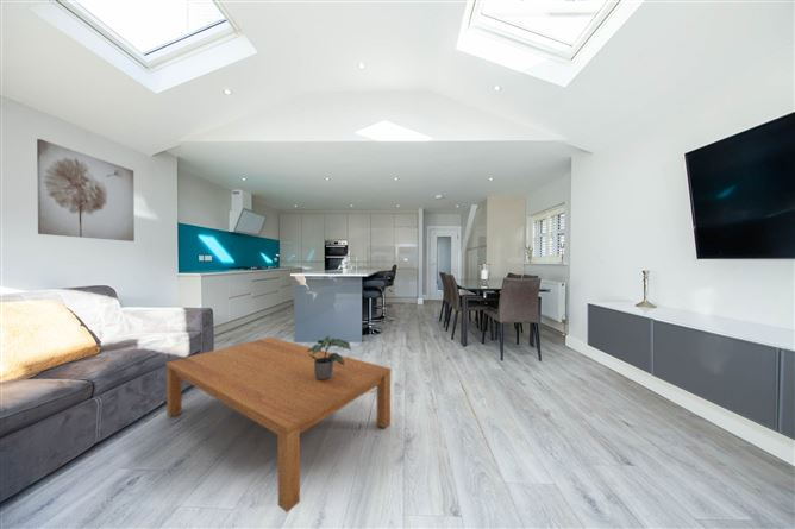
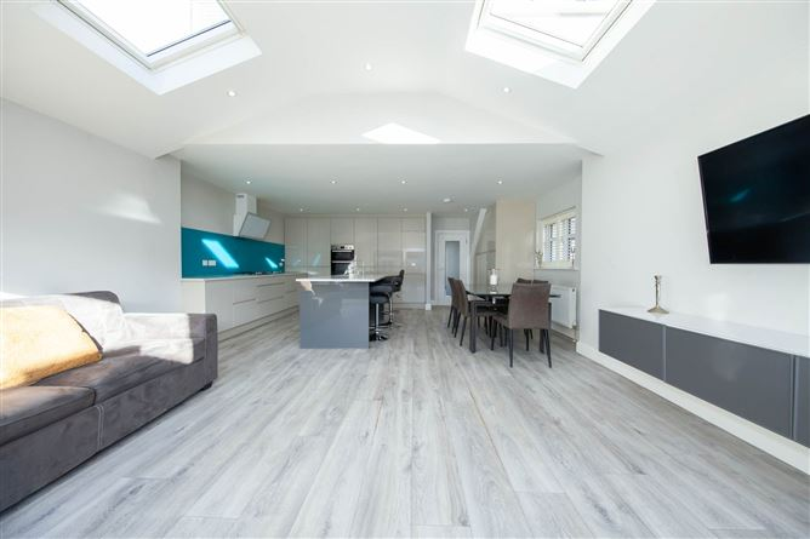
- wall art (93, 197)
- potted plant (328, 357)
- coffee table (275, 391)
